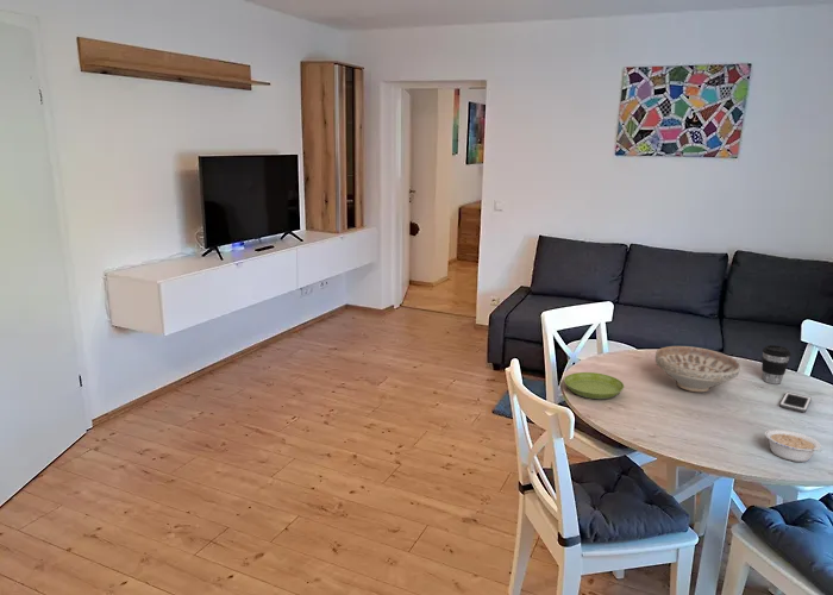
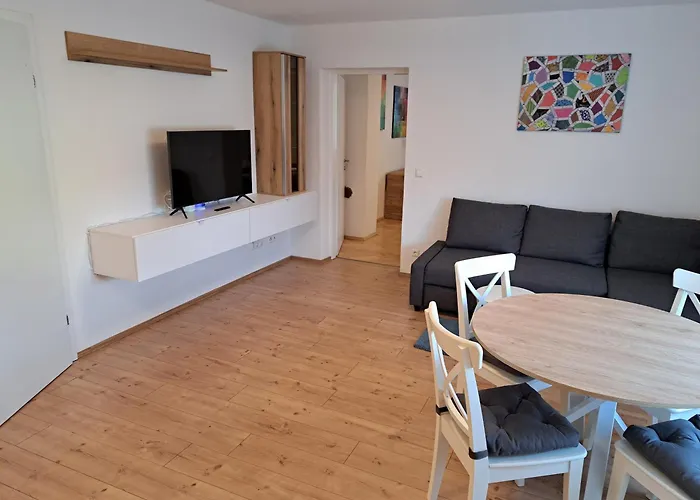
- saucer (593, 386)
- decorative bowl (695, 372)
- coffee cup (774, 364)
- legume (793, 445)
- cell phone (795, 401)
